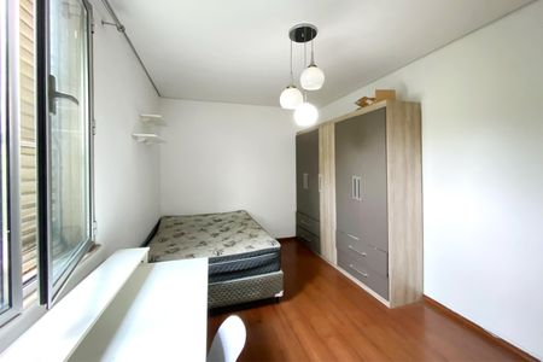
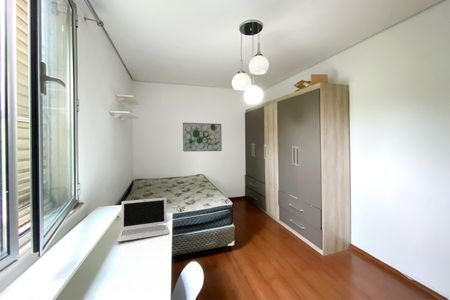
+ laptop (144, 217)
+ wall art (202, 137)
